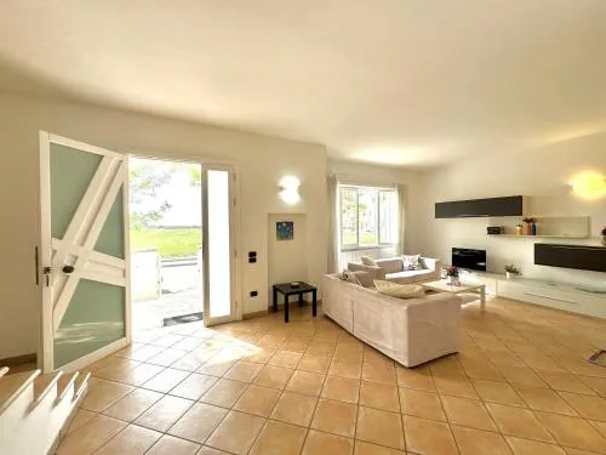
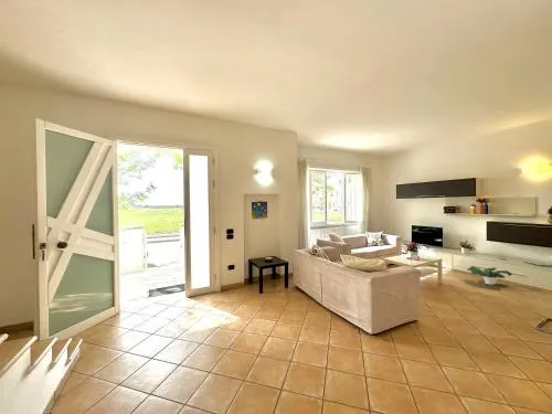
+ potted plant (486, 276)
